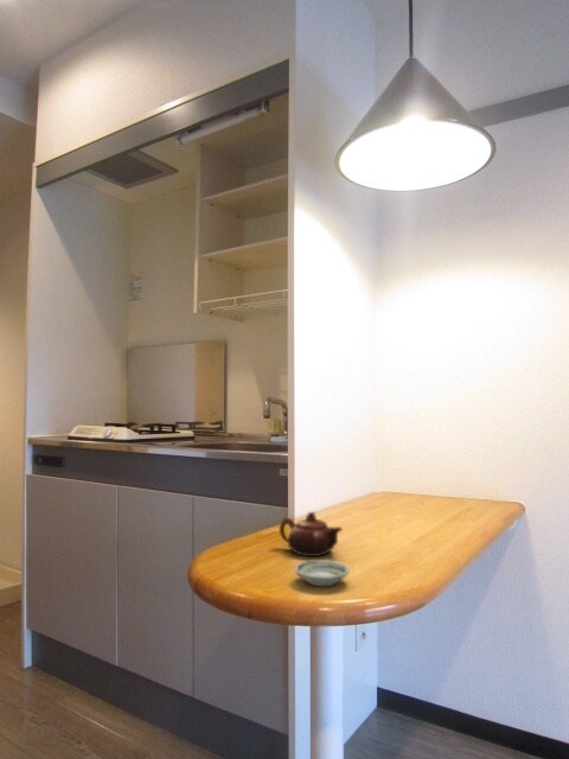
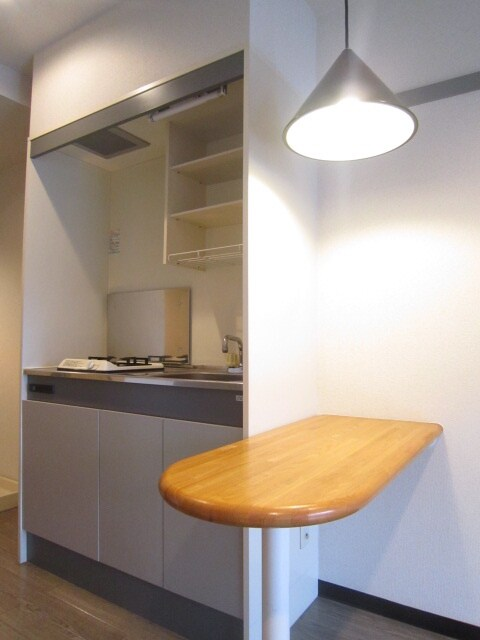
- teapot (309, 531)
- saucer (321, 574)
